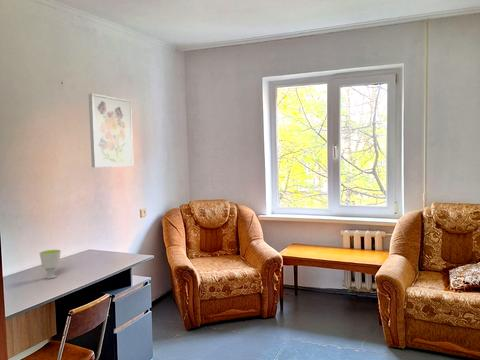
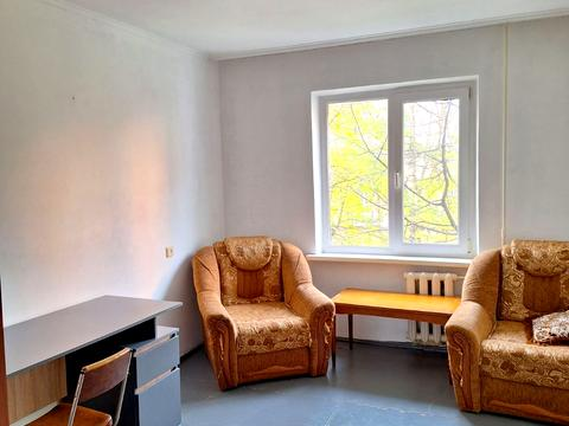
- wall art (112, 132)
- cup (50, 264)
